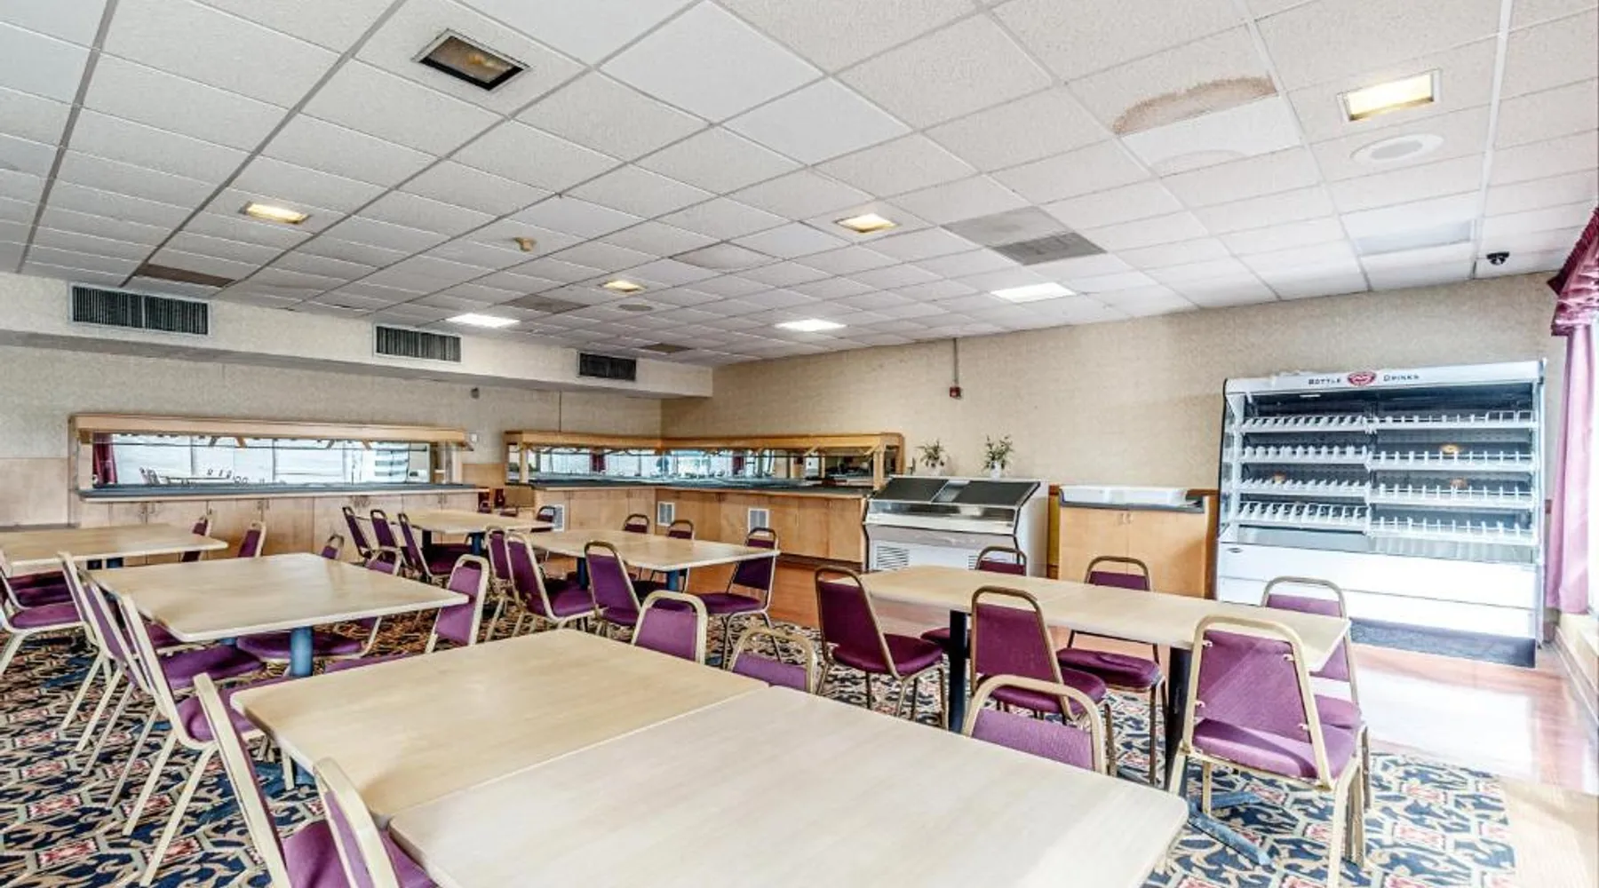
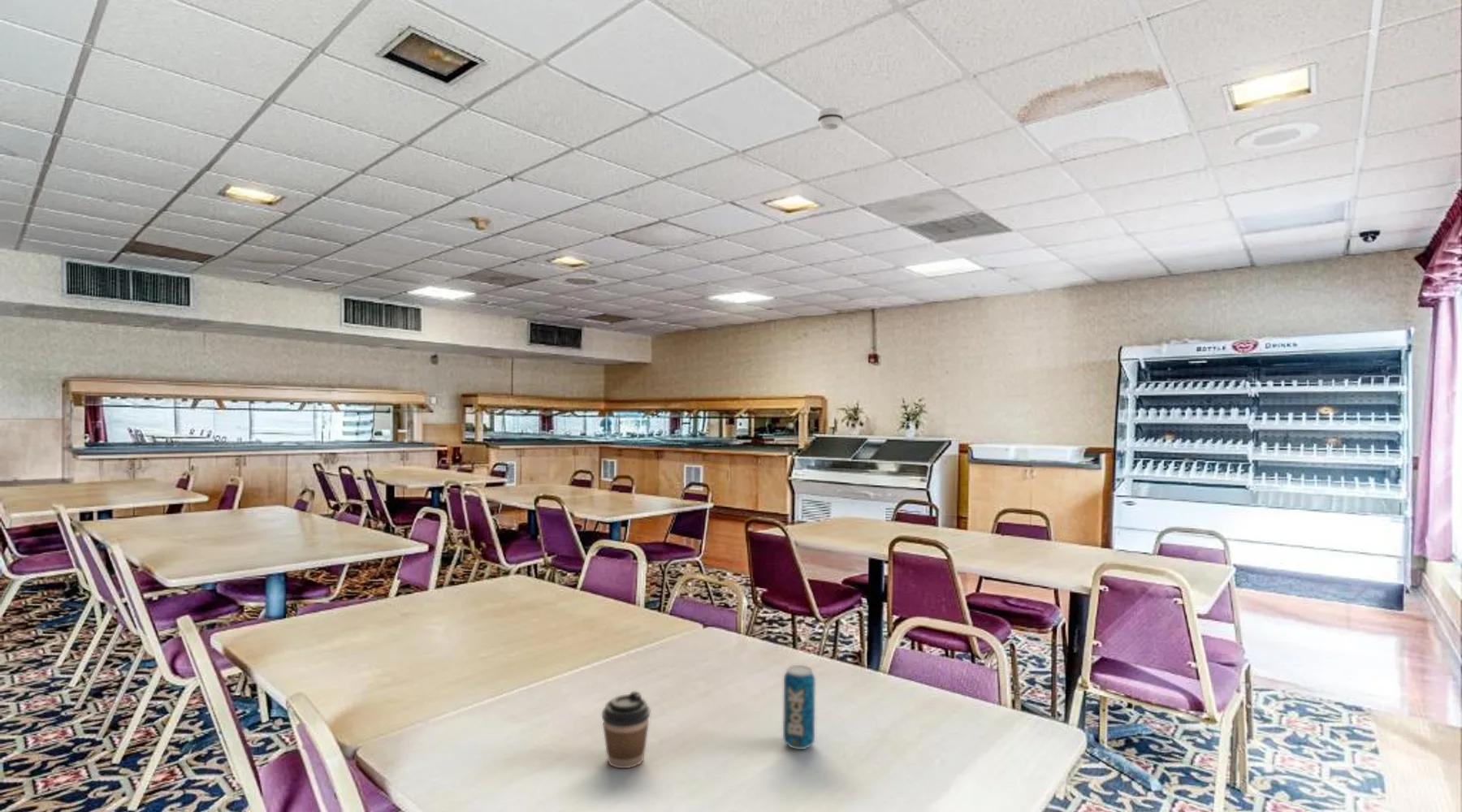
+ coffee cup (625, 728)
+ beverage can (798, 706)
+ smoke detector (830, 119)
